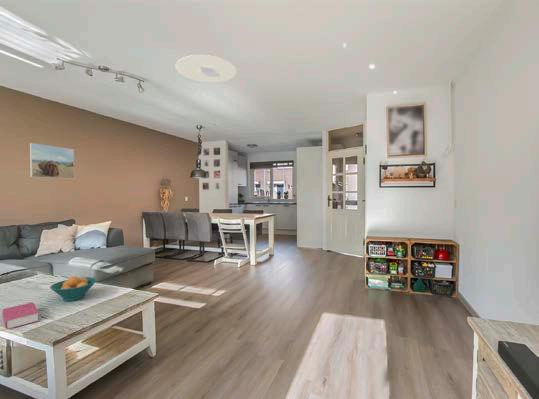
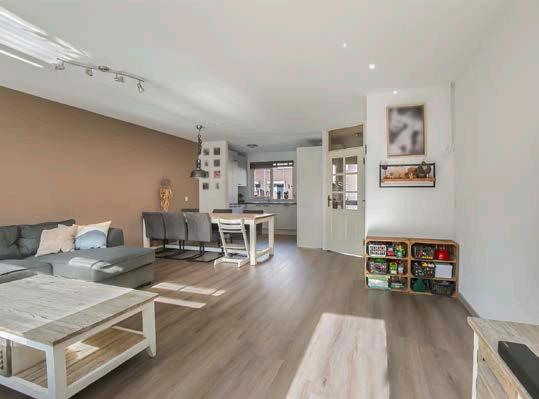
- book (20, 314)
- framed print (53, 162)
- fruit bowl (74, 287)
- ceiling light (206, 67)
